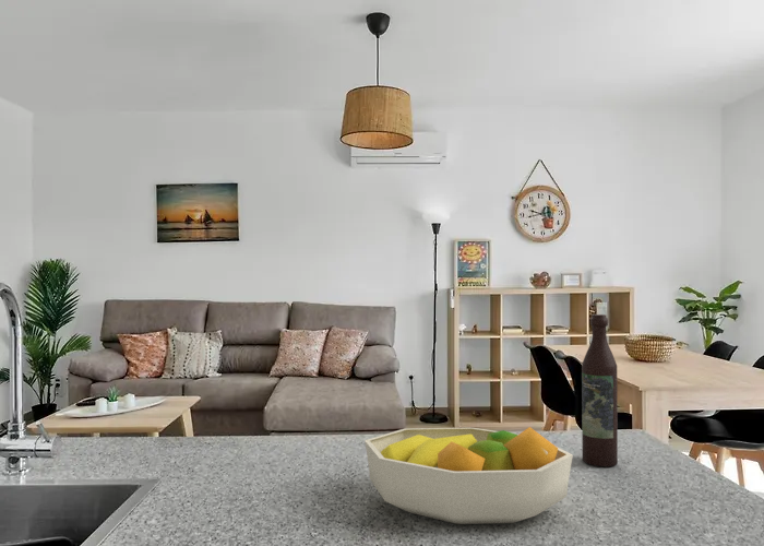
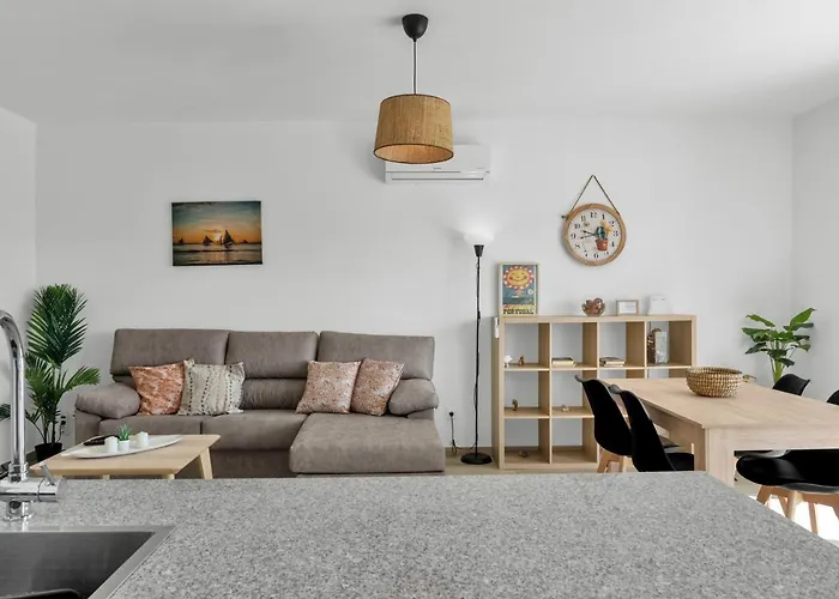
- fruit bowl (464, 462)
- wine bottle (599, 388)
